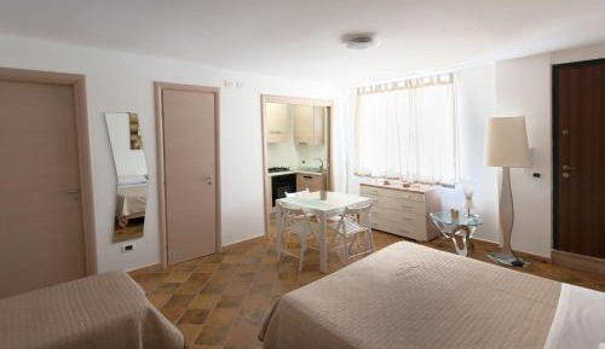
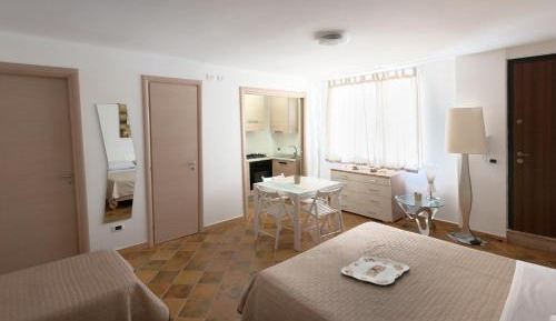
+ serving tray (375, 269)
